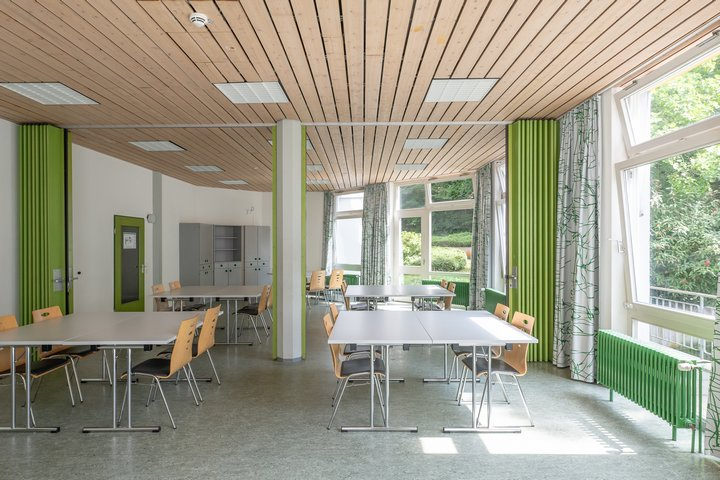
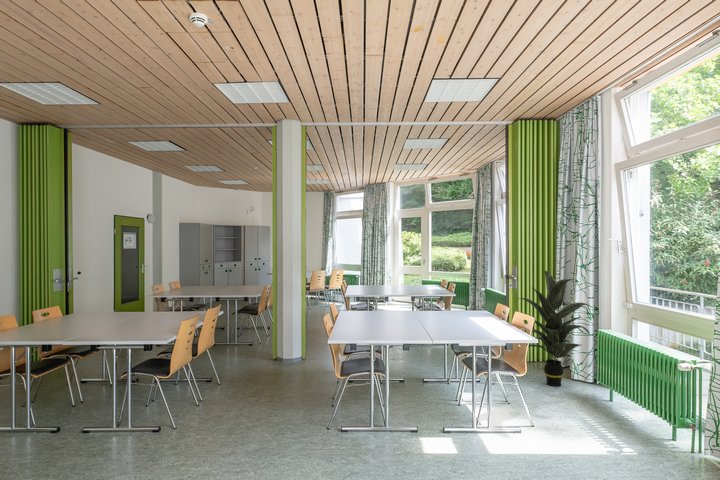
+ indoor plant (553, 327)
